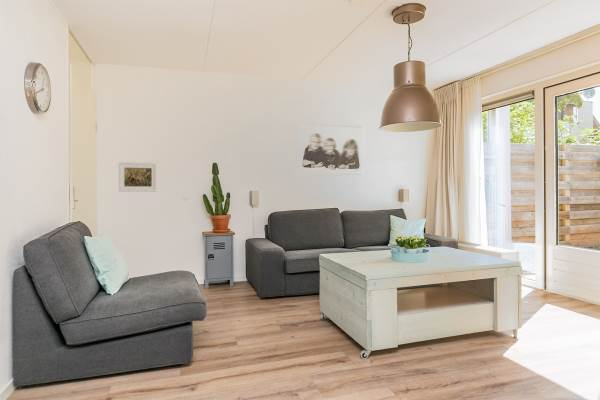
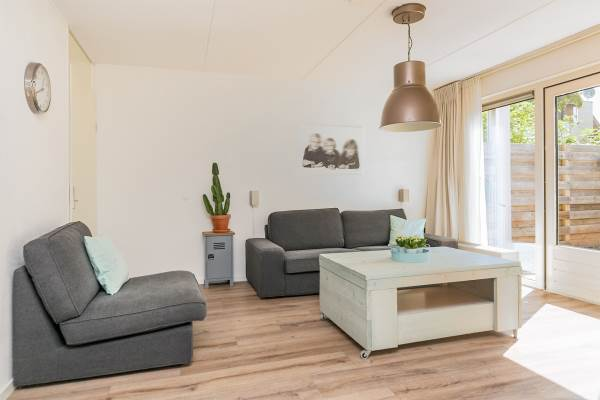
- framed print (138, 177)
